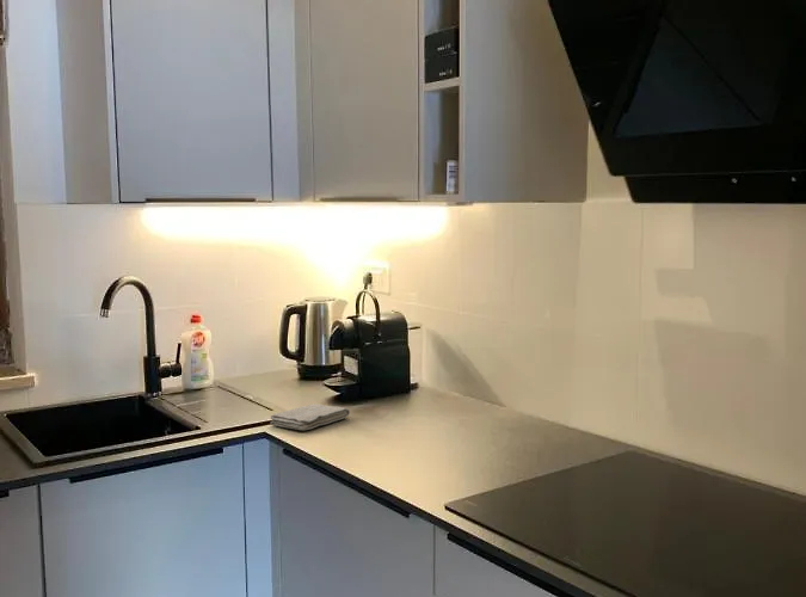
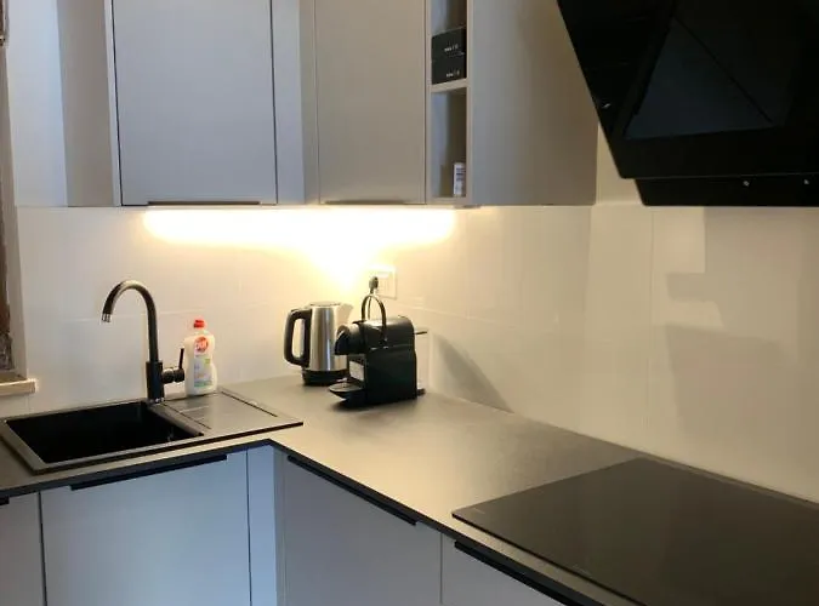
- washcloth (309, 416)
